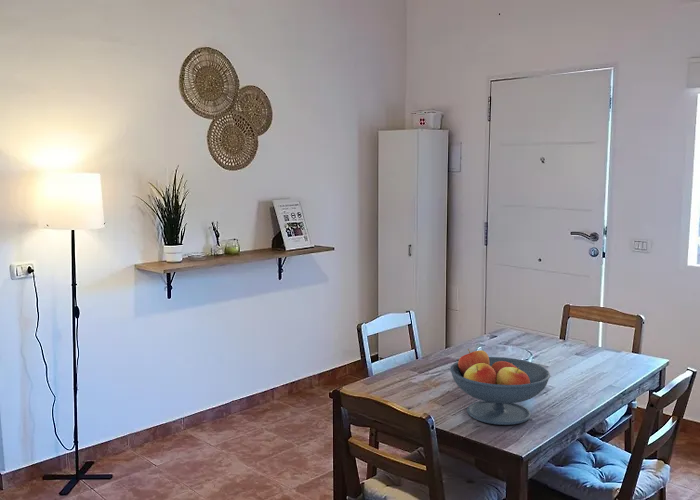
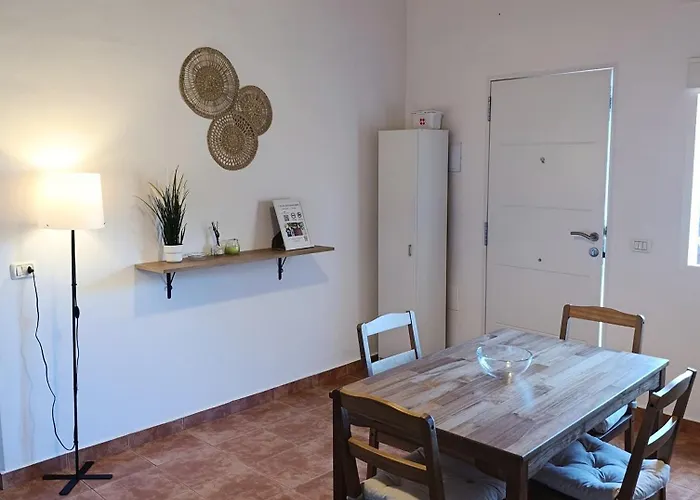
- fruit bowl (499, 384)
